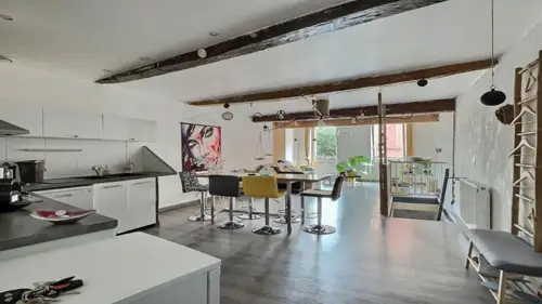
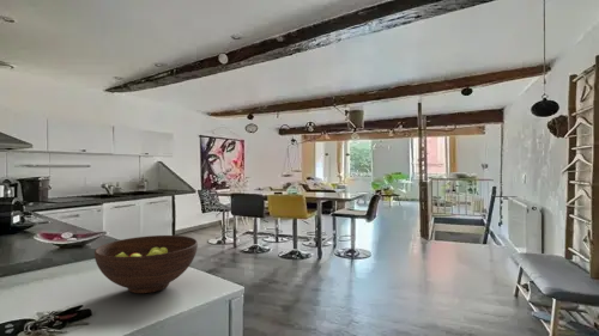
+ fruit bowl (149, 265)
